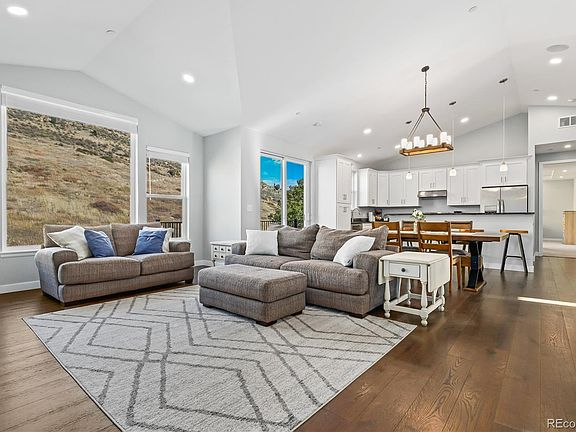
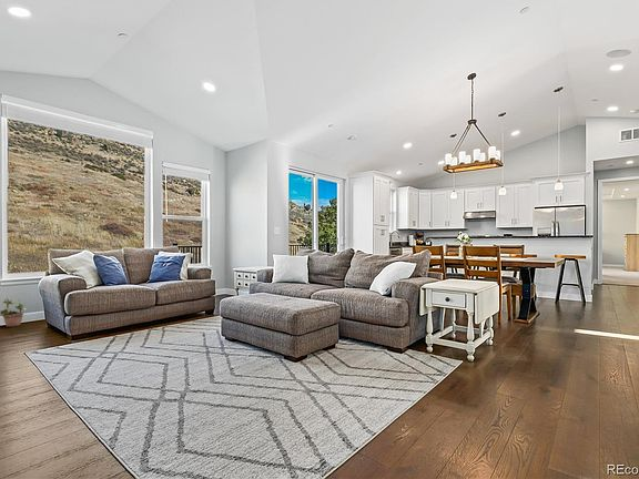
+ potted plant (12, 312)
